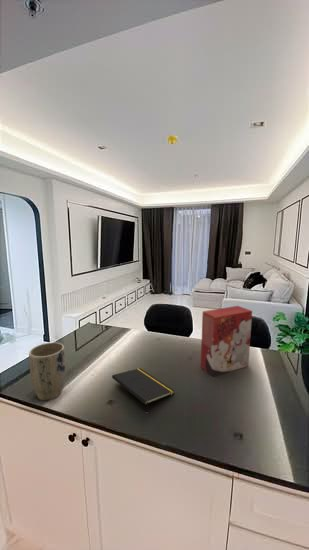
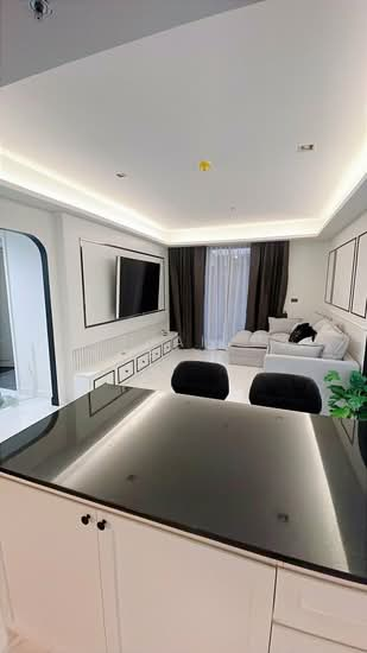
- plant pot (48, 371)
- notepad (142, 384)
- cereal box (226, 339)
